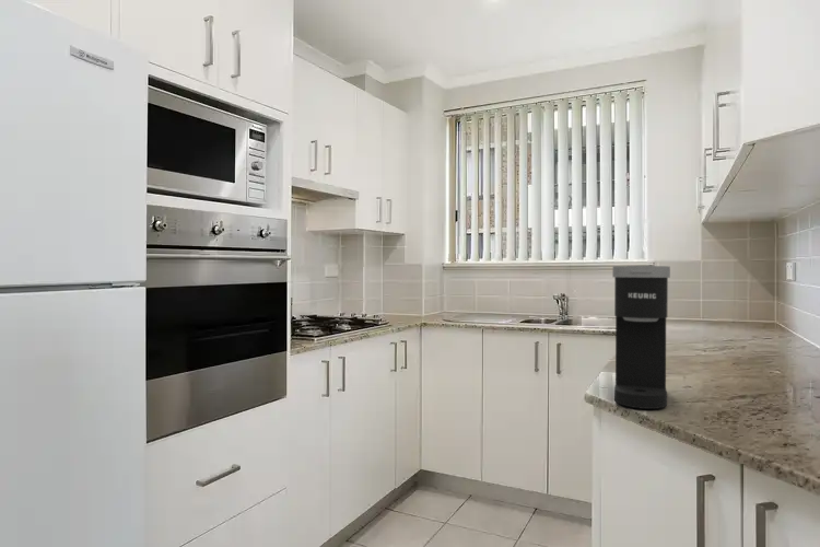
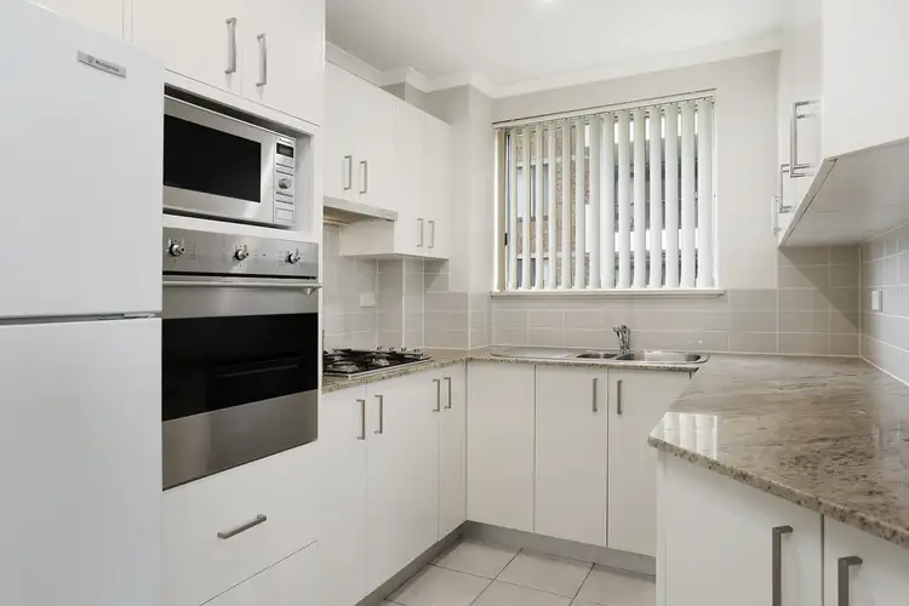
- coffee maker (640, 331)
